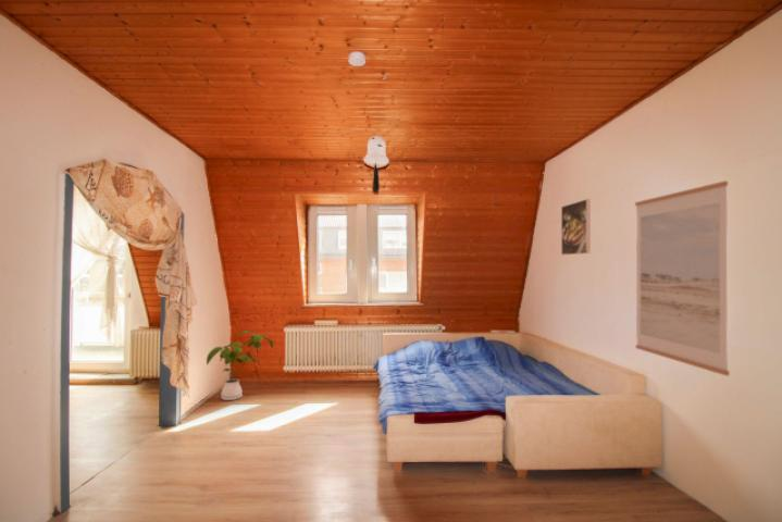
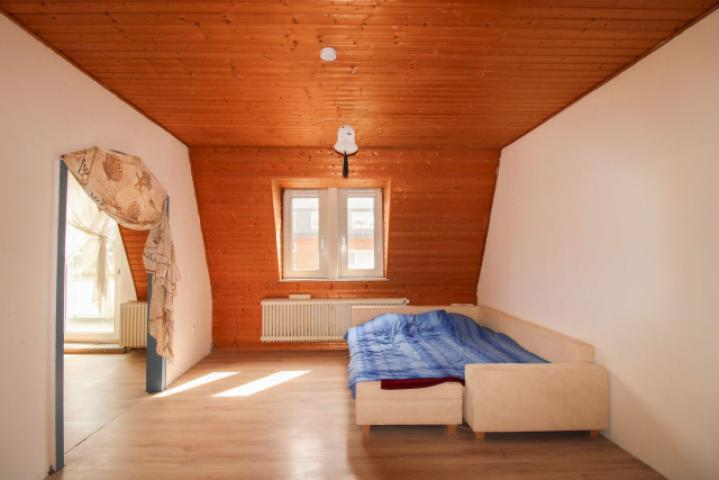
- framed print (574, 228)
- house plant (244, 363)
- wall art (674, 276)
